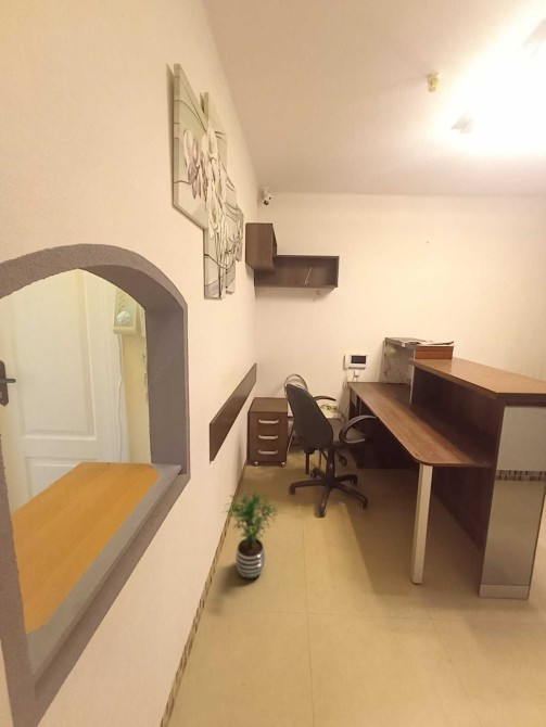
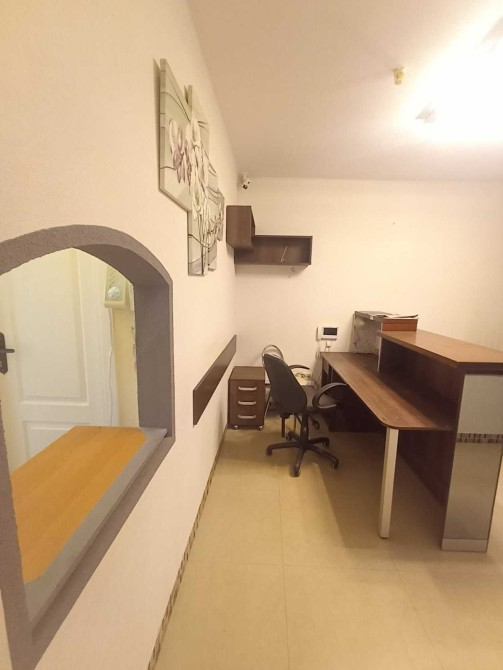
- potted plant (251, 536)
